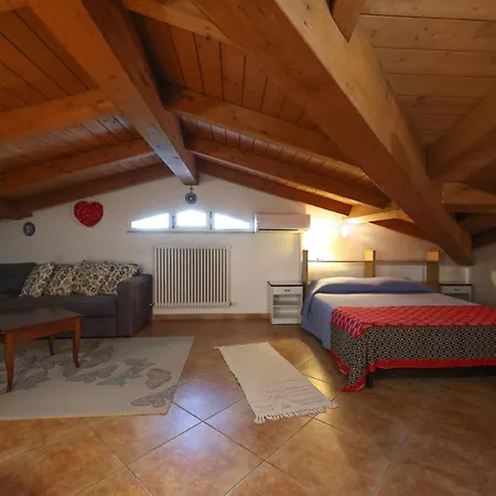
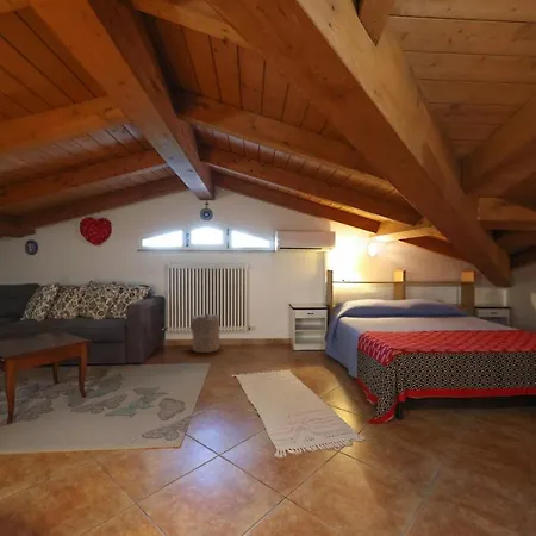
+ laundry hamper (204, 331)
